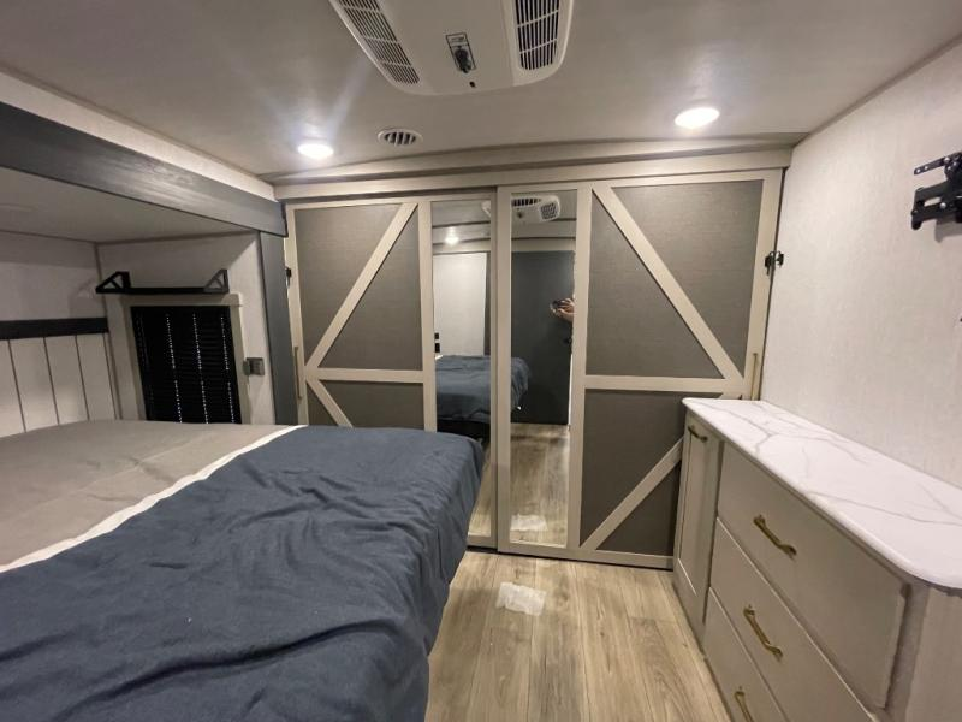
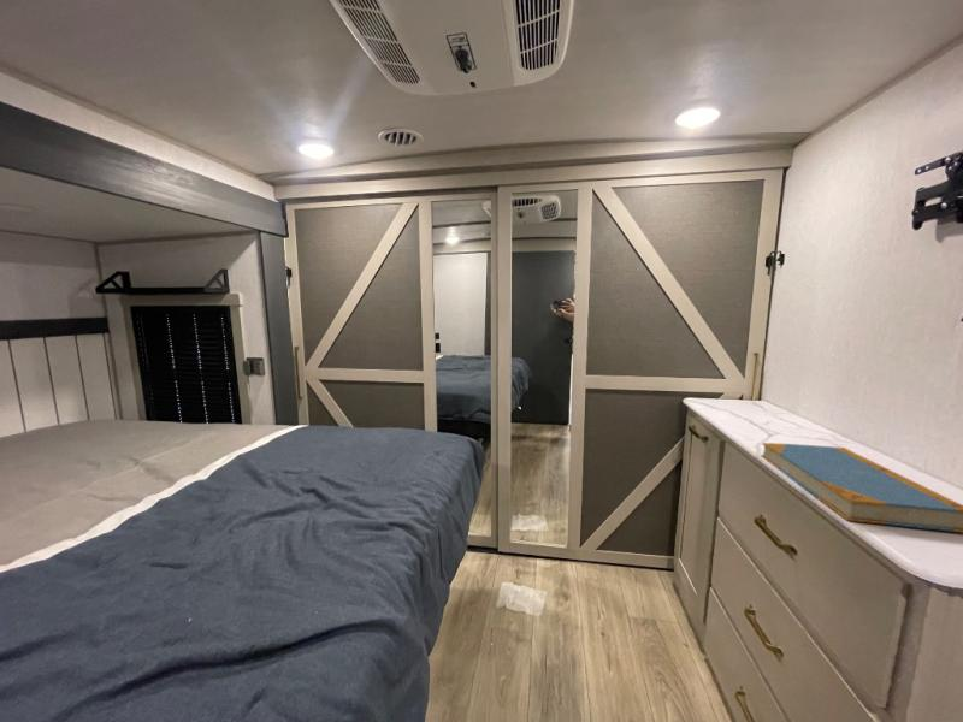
+ book (846, 478)
